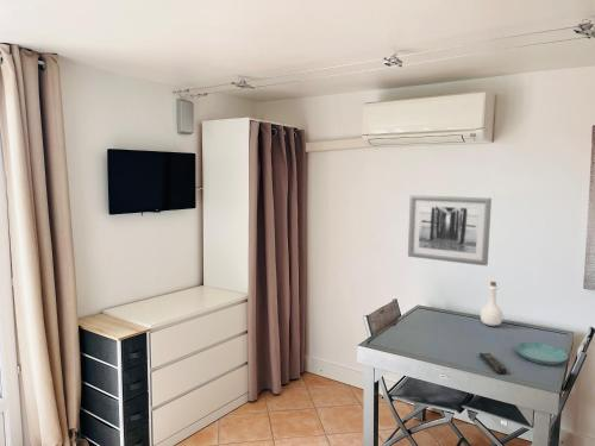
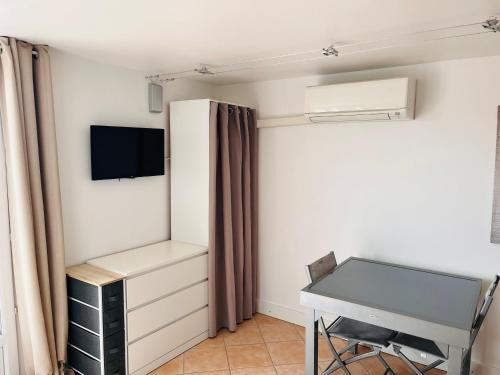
- bottle (491, 303)
- saucer (540, 353)
- wall art (446, 228)
- remote control (491, 362)
